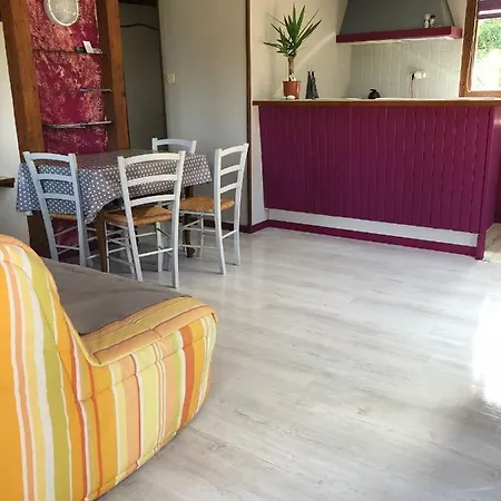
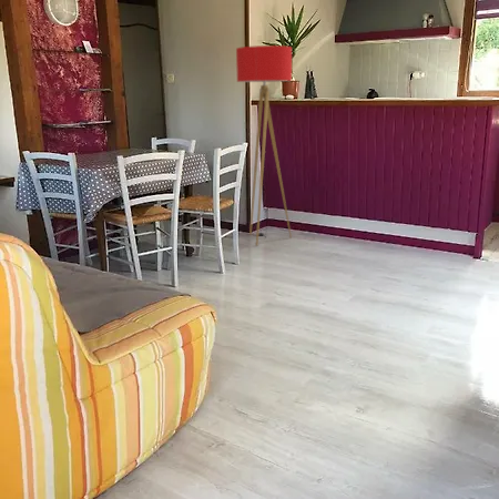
+ floor lamp (264, 147)
